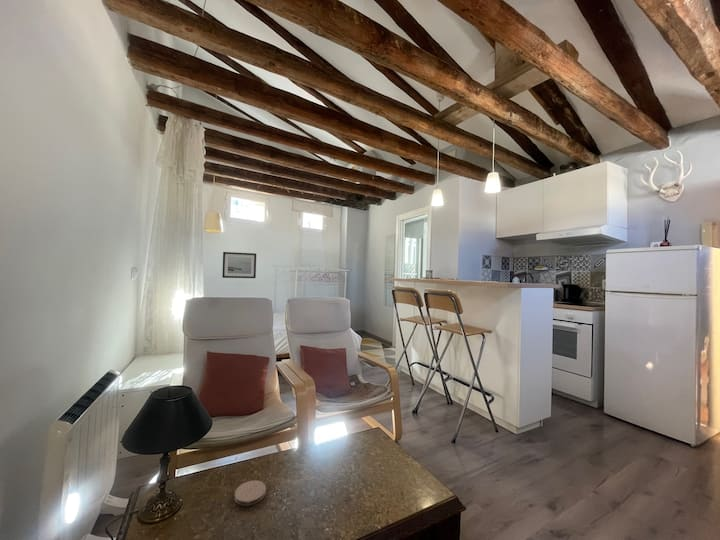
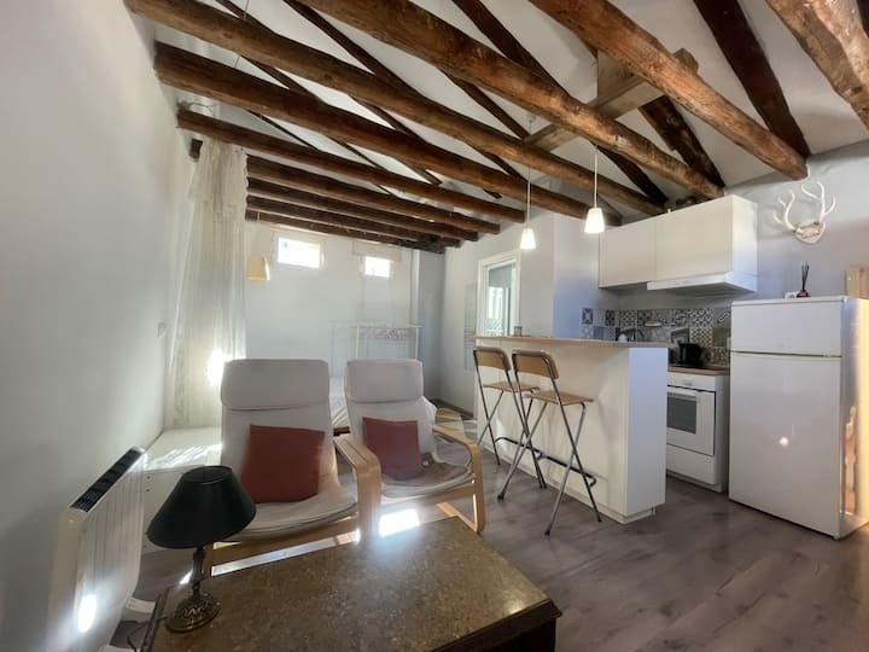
- wall art (239, 265)
- coaster (250, 492)
